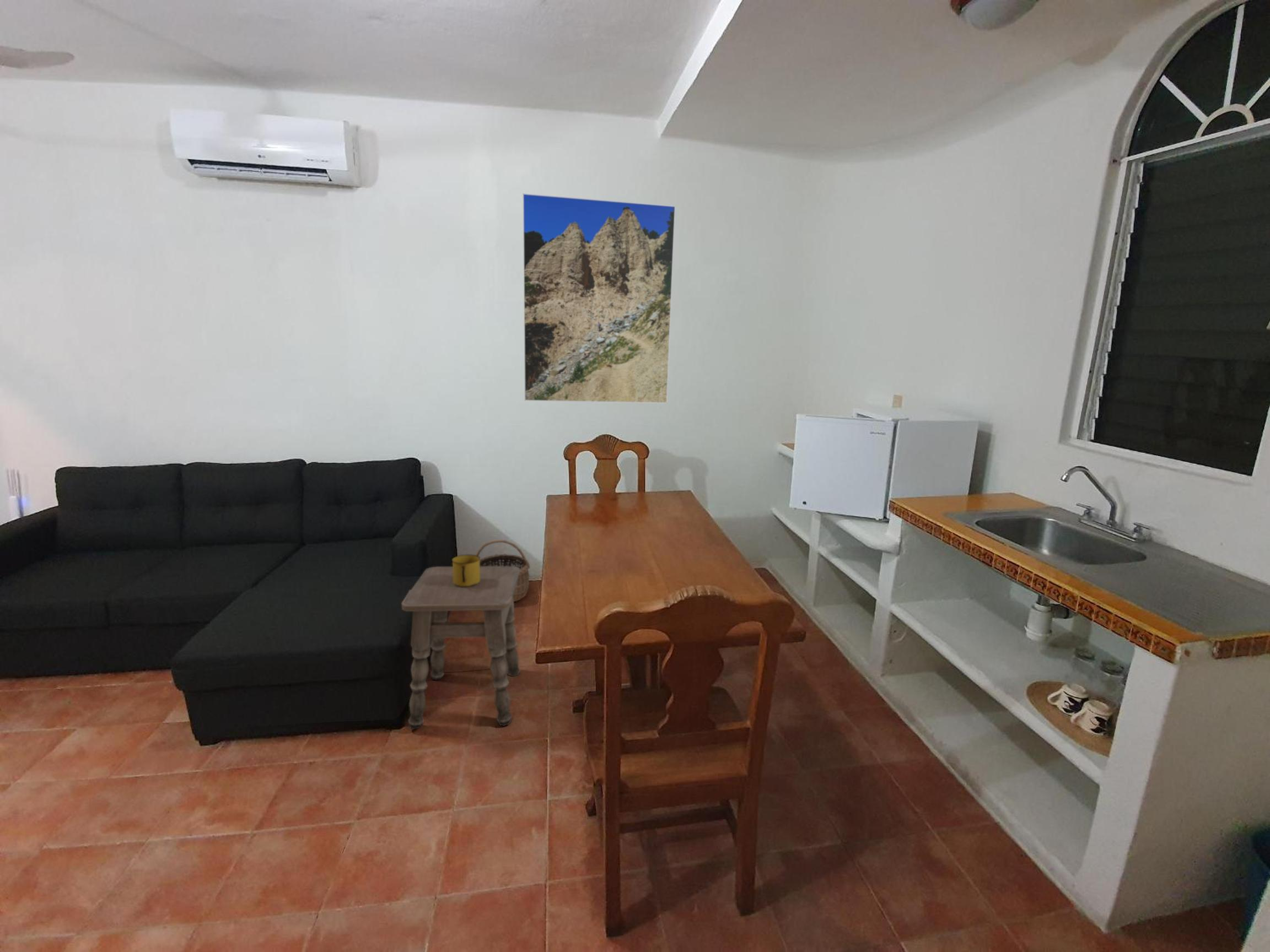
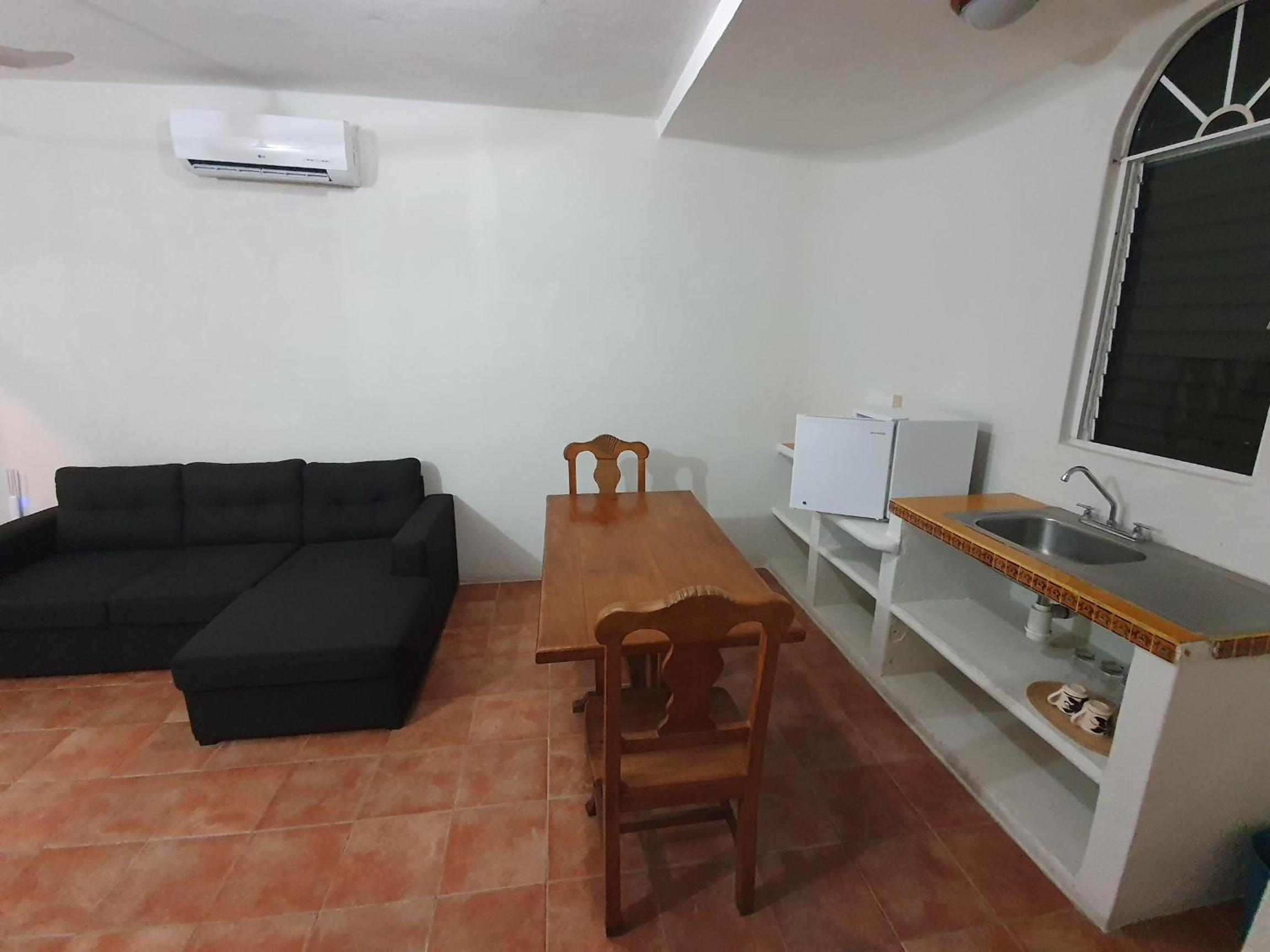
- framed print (599, 305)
- mug (466, 571)
- side table (467, 637)
- wicker basket (500, 566)
